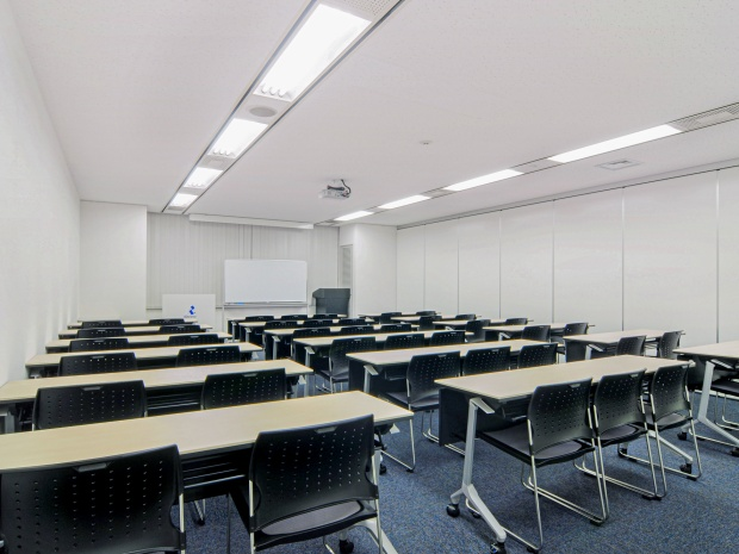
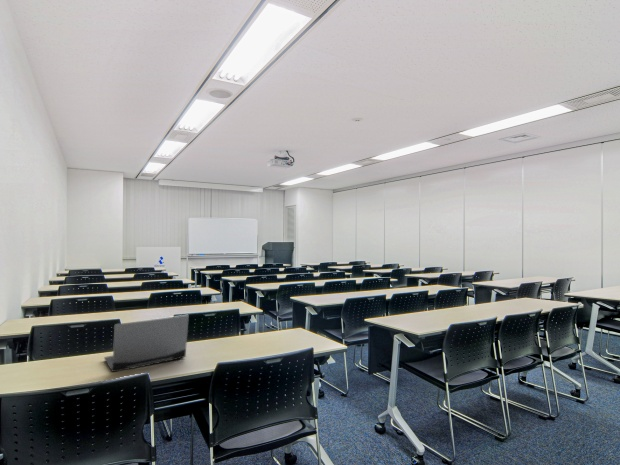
+ laptop computer (146, 337)
